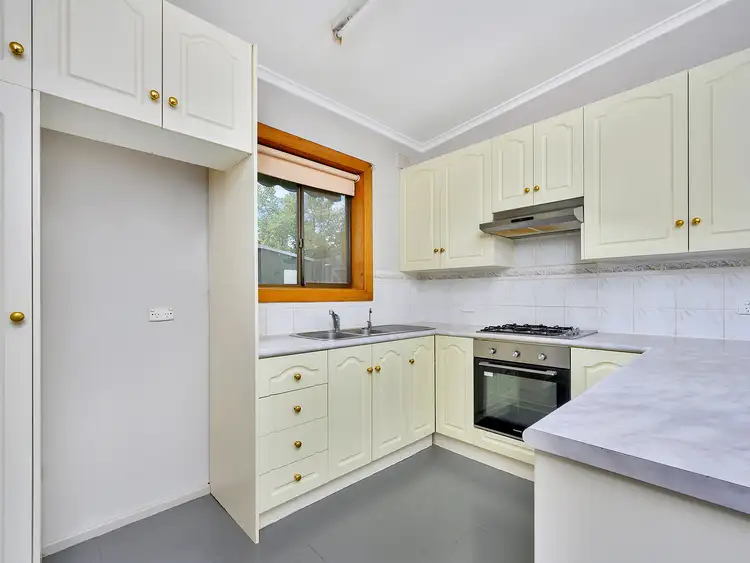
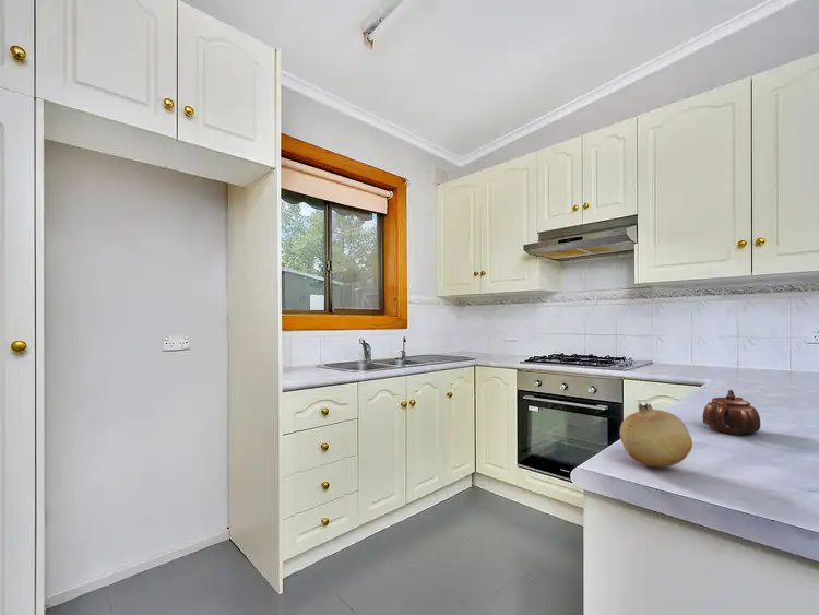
+ teapot (729, 410)
+ fruit (654, 434)
